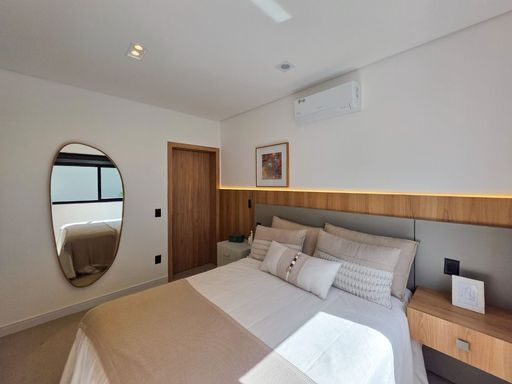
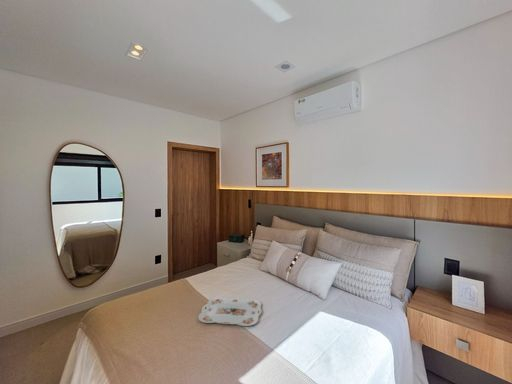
+ serving tray (231, 310)
